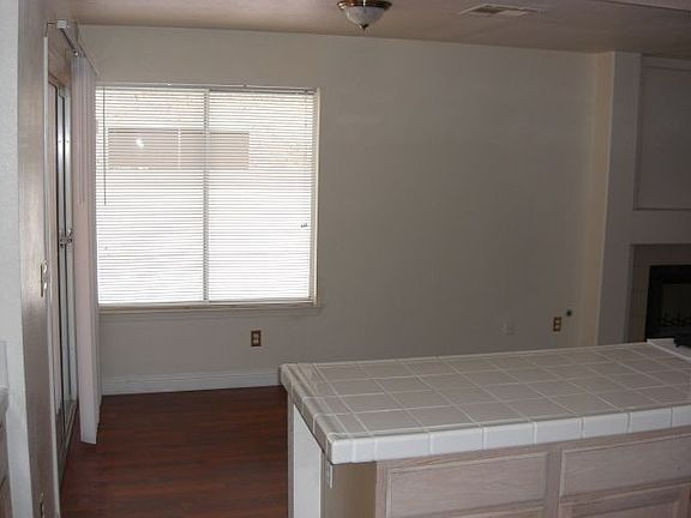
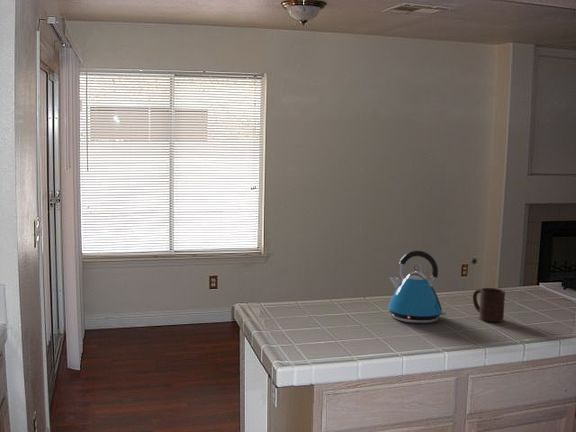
+ cup (488, 304)
+ kettle (418, 284)
